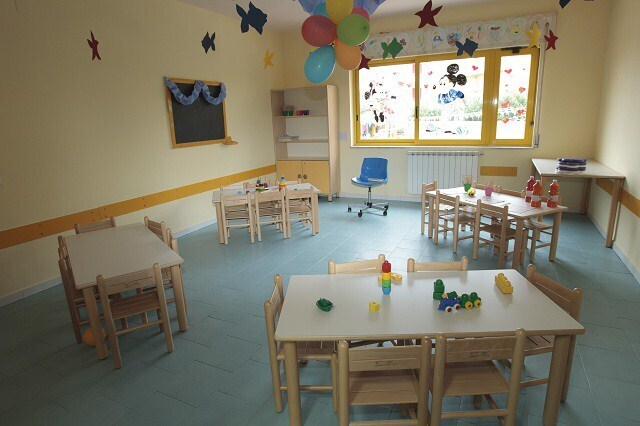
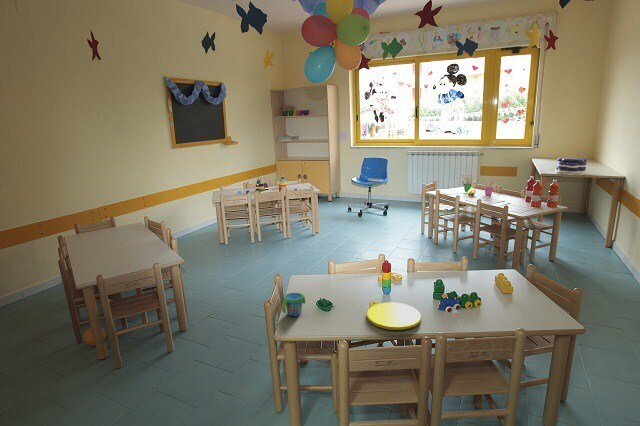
+ plate (393, 315)
+ snack cup (293, 305)
